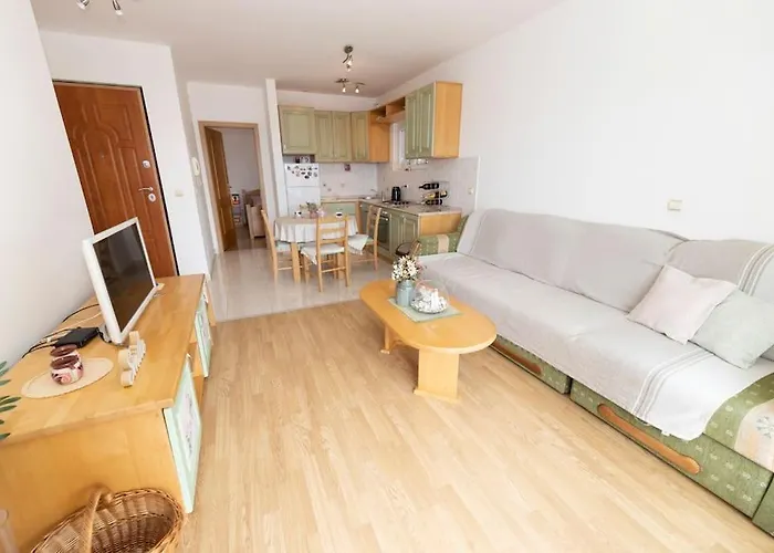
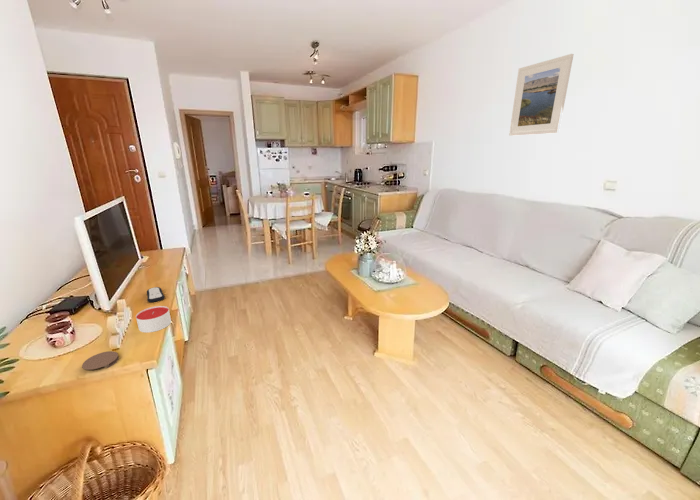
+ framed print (537, 99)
+ candle (153, 318)
+ remote control (155, 294)
+ coaster (100, 361)
